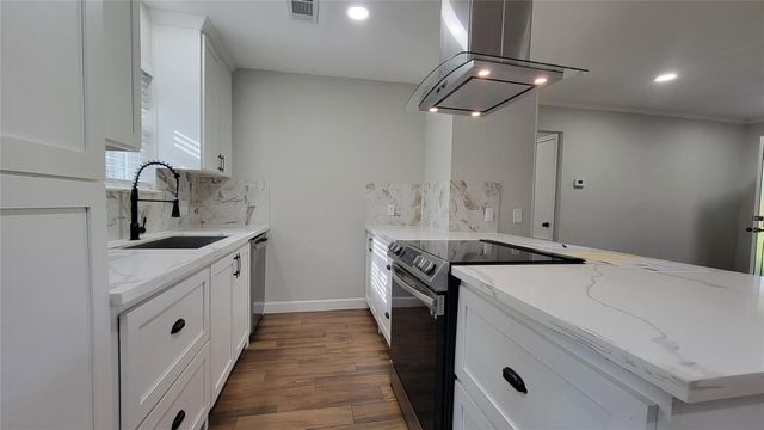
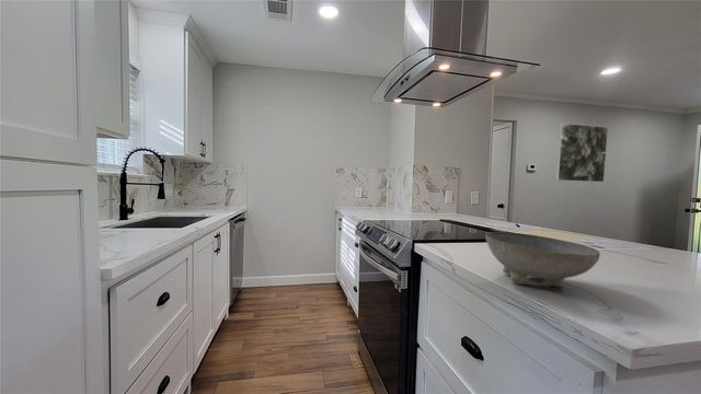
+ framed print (582, 153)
+ bowl (536, 260)
